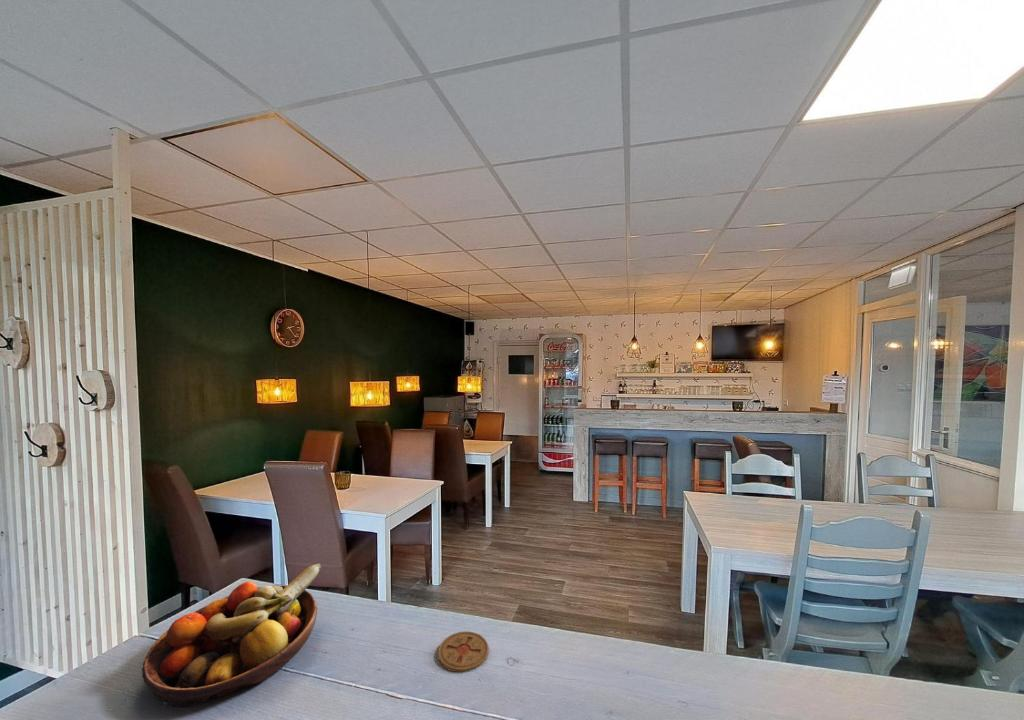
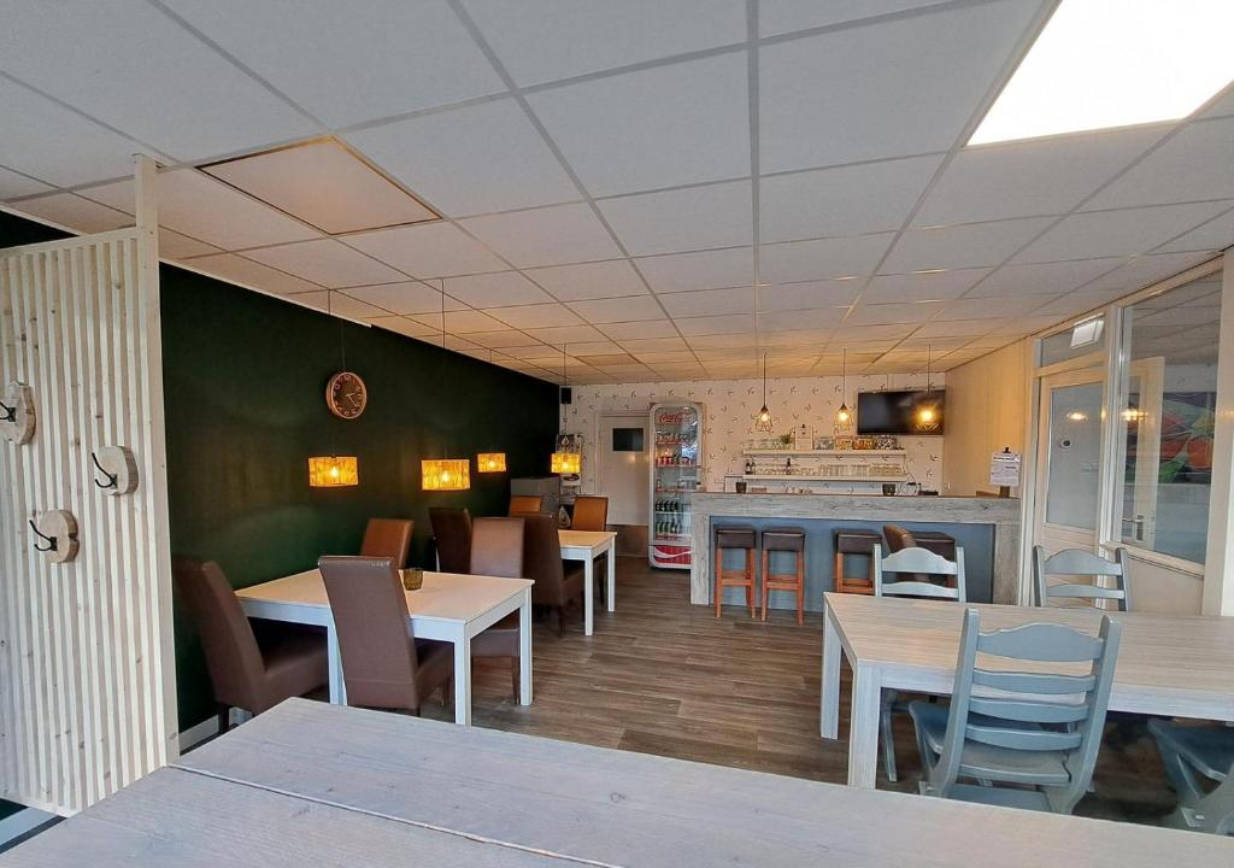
- coaster (463, 650)
- fruit bowl (239, 621)
